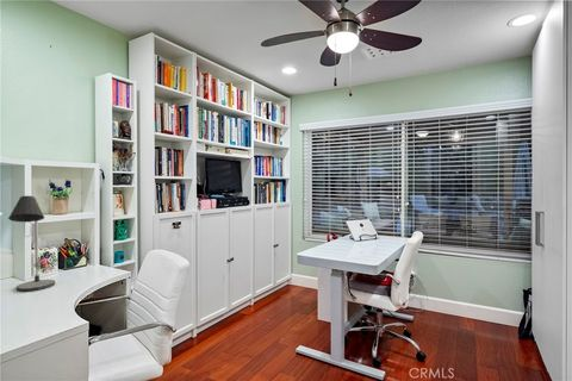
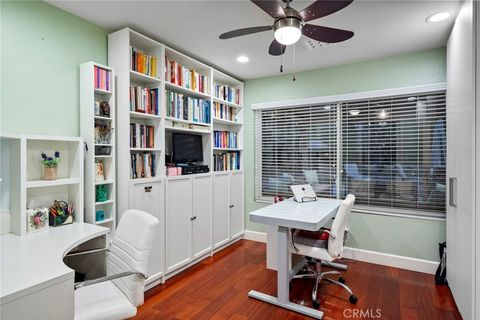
- desk lamp (35, 245)
